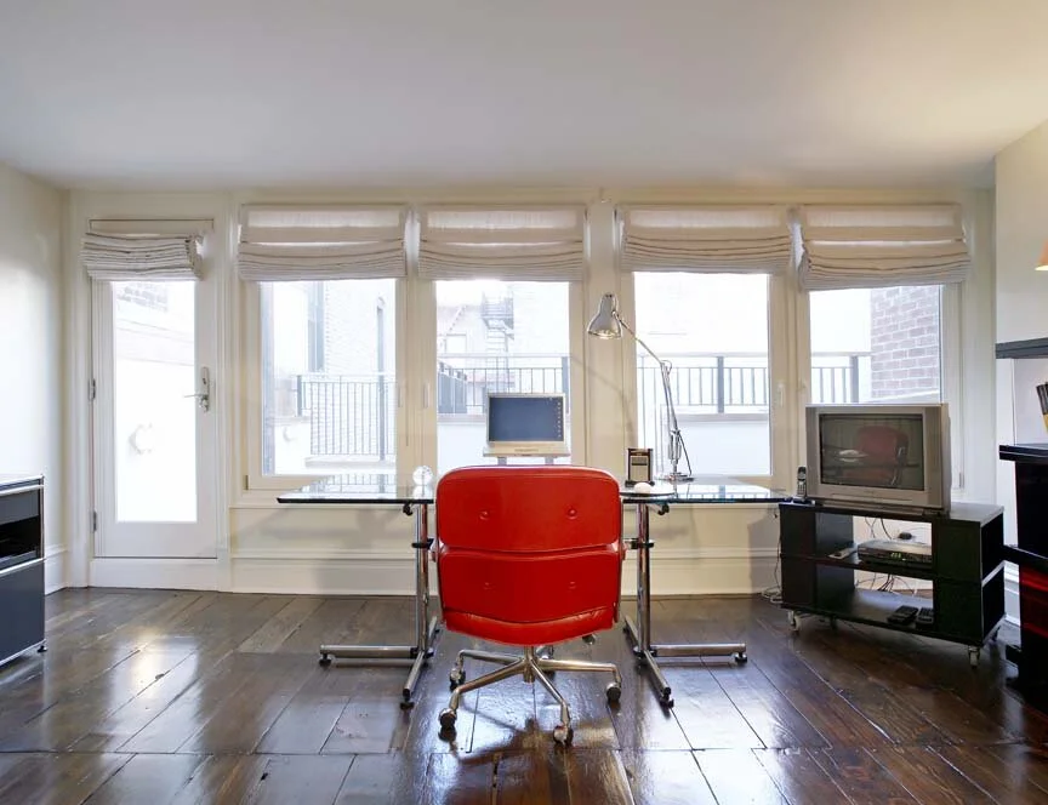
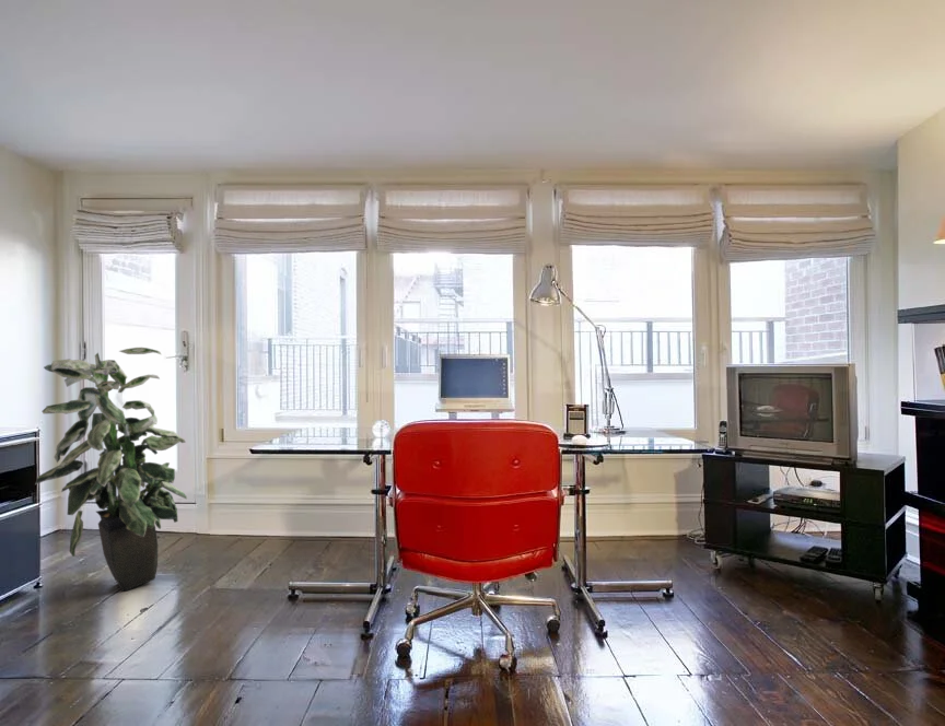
+ indoor plant (122, 468)
